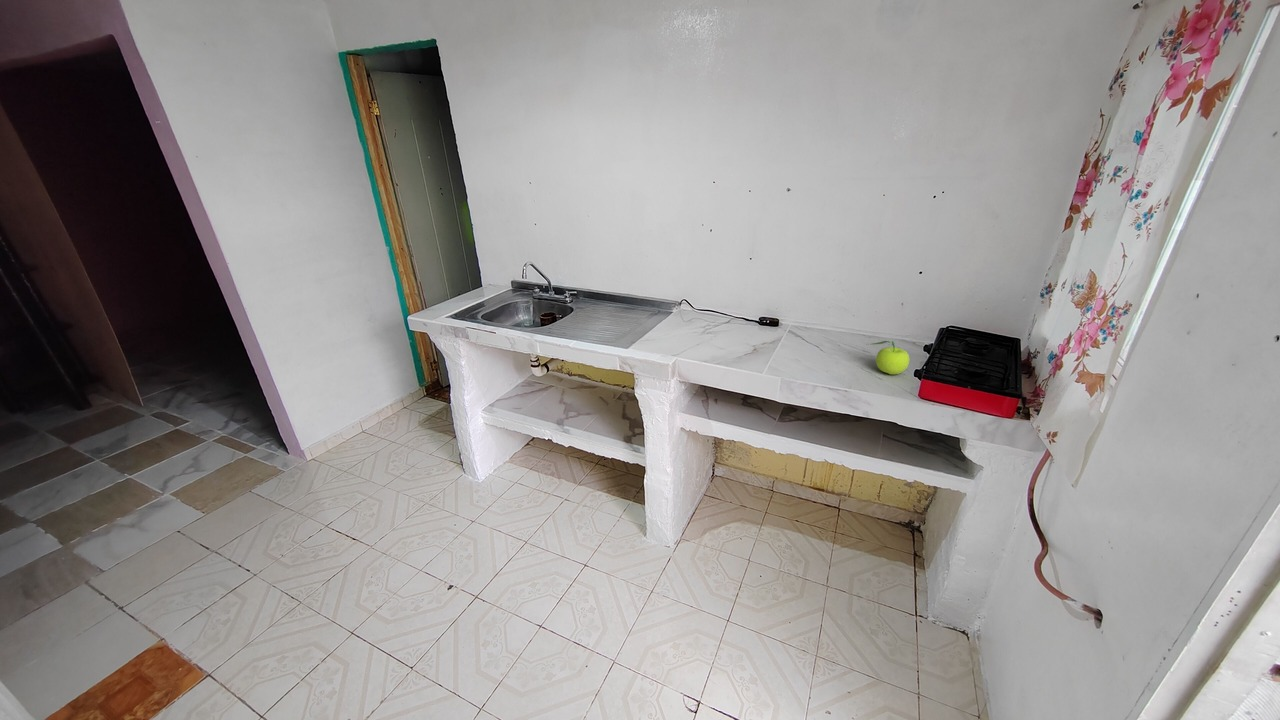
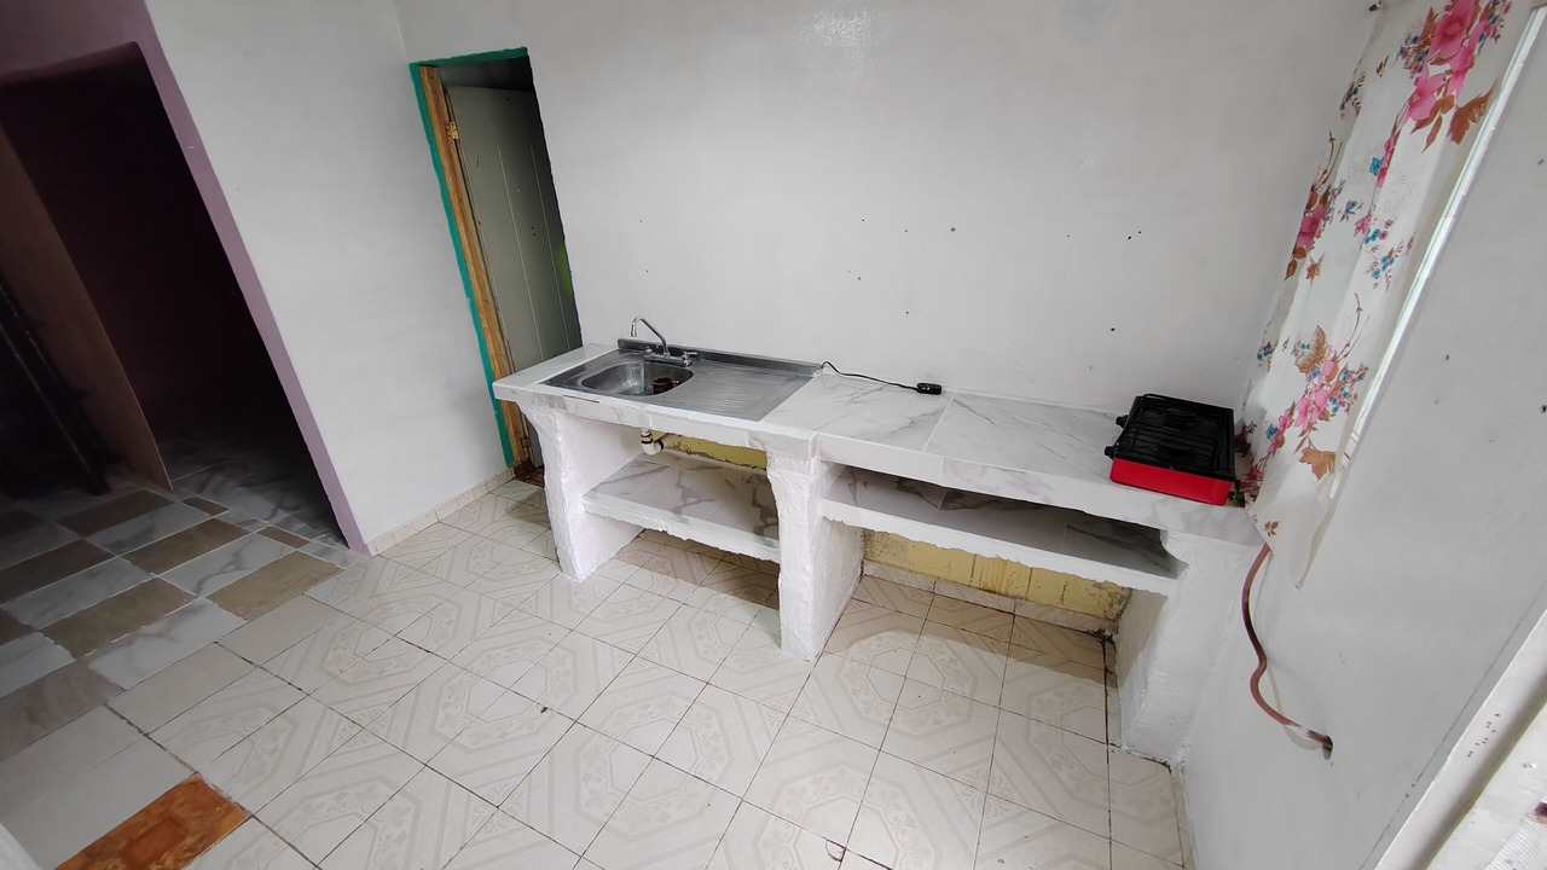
- fruit (886, 356)
